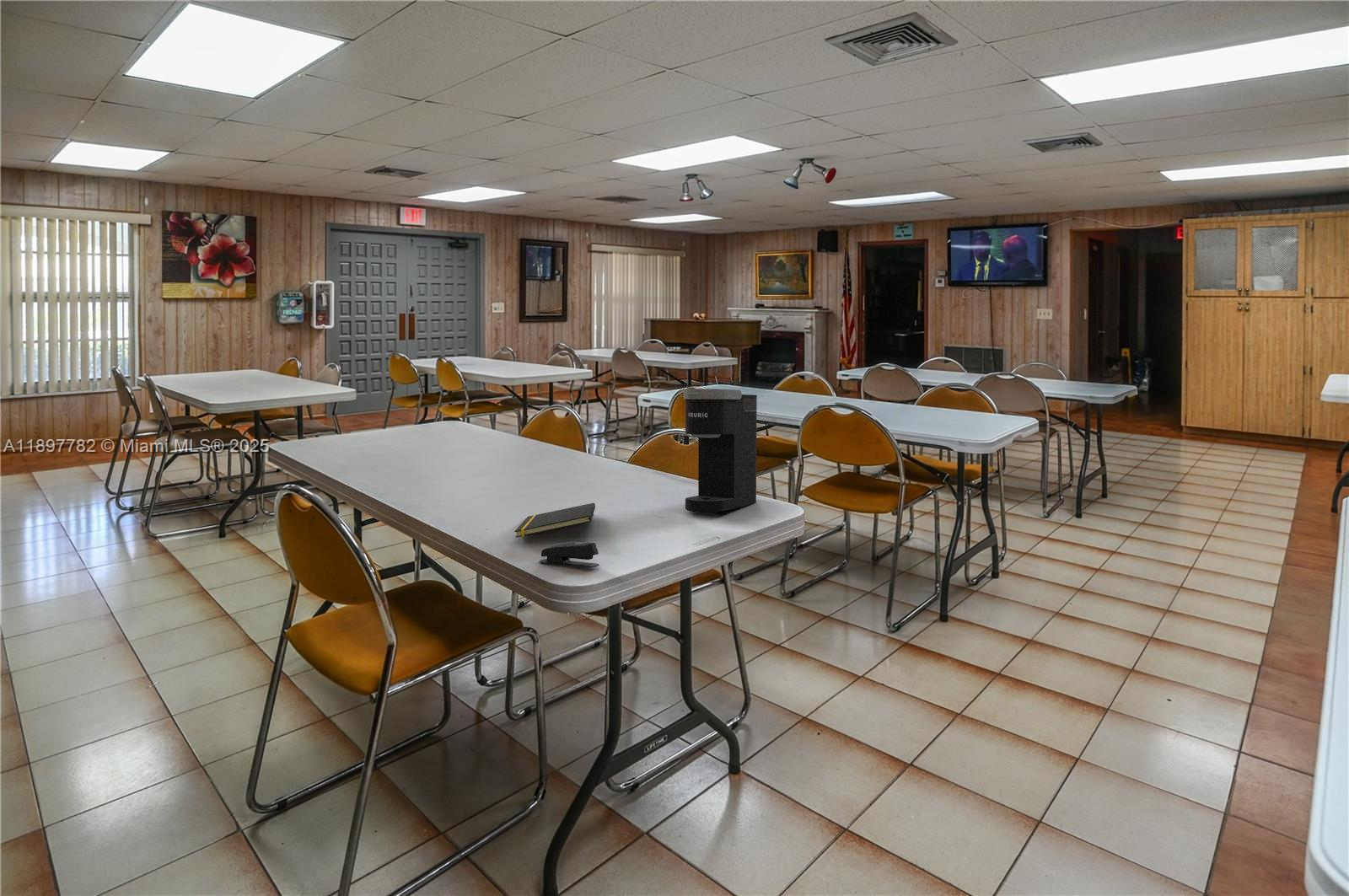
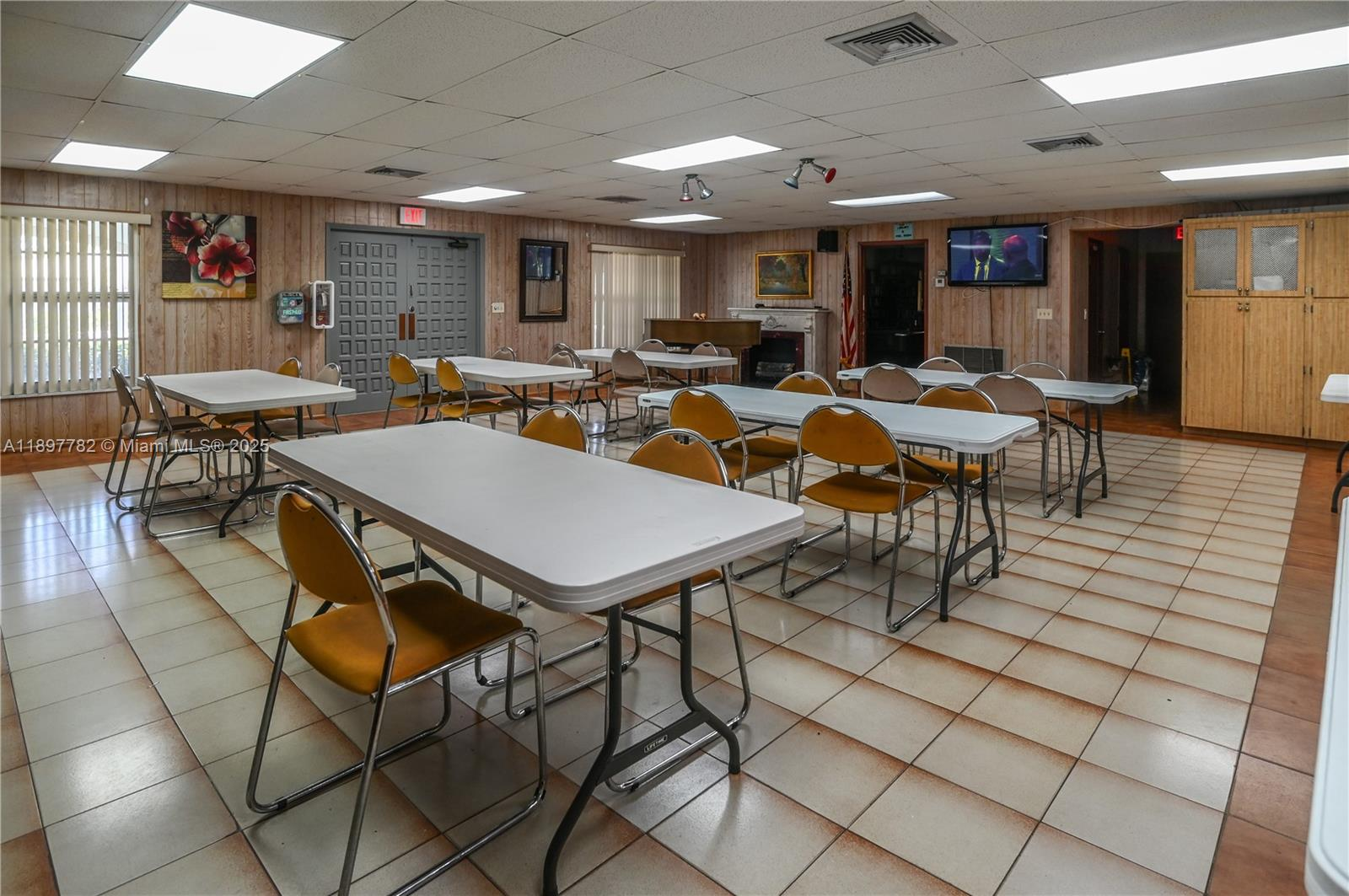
- stapler (568, 552)
- notepad (557, 518)
- coffee maker (721, 448)
